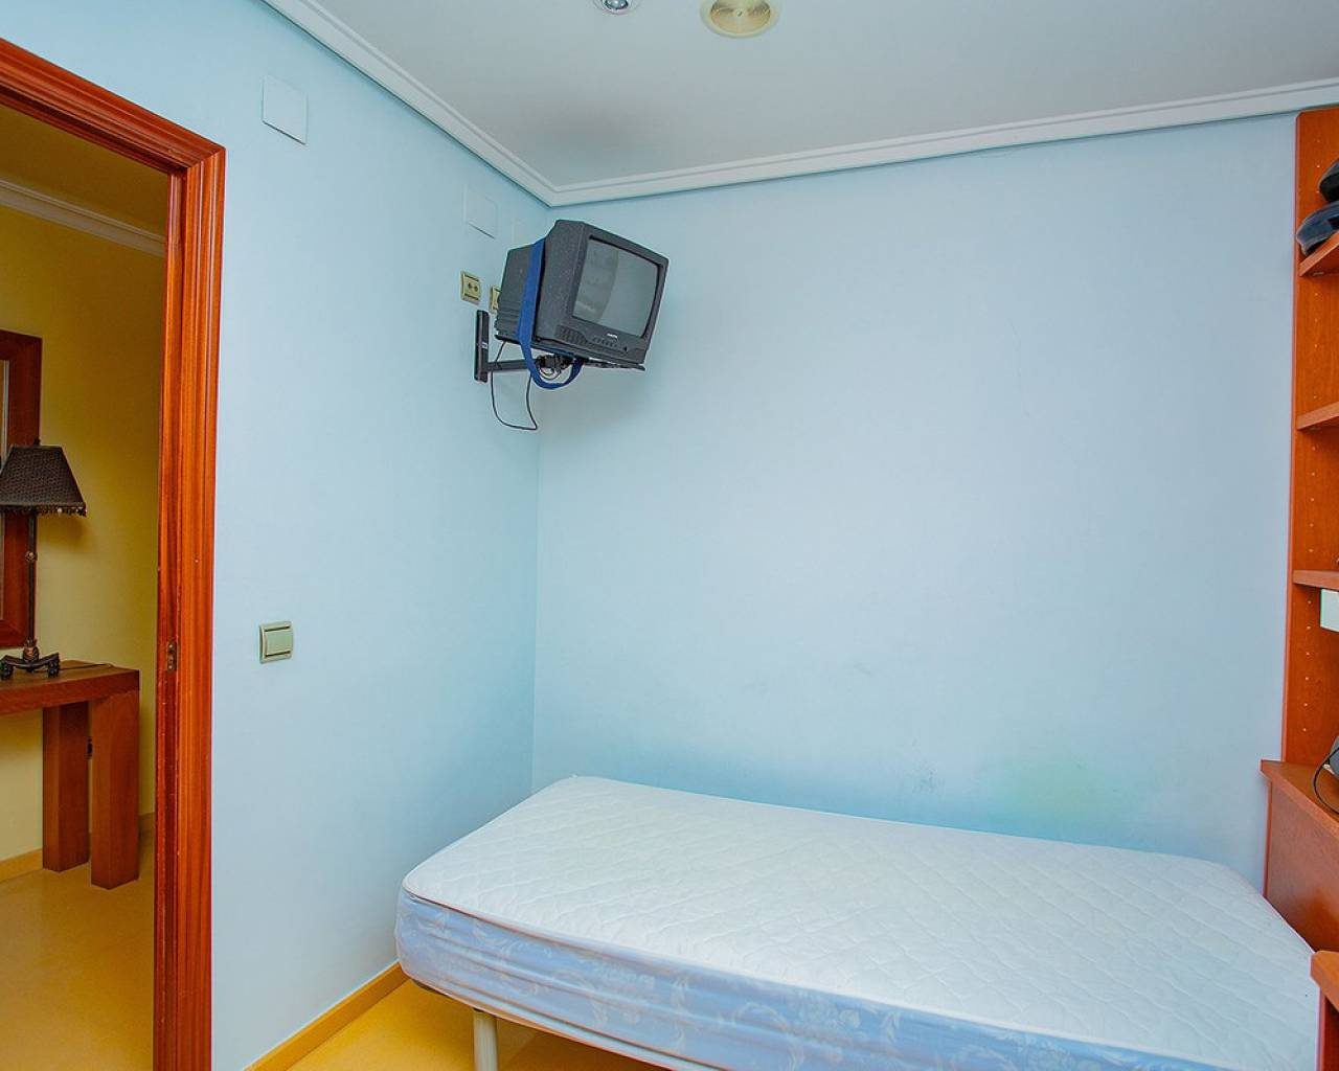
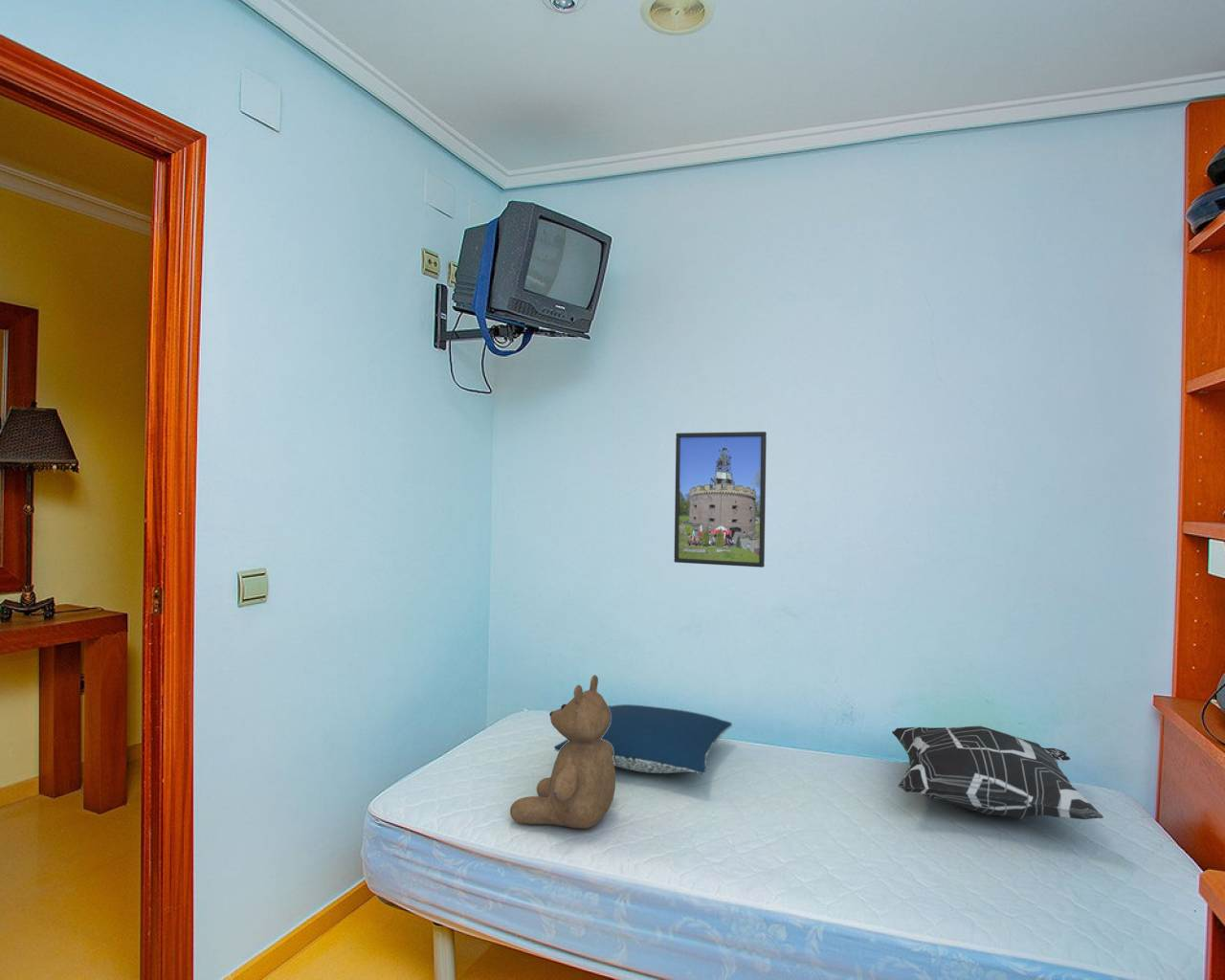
+ teddy bear (566, 747)
+ decorative pillow (987, 767)
+ pillow (648, 735)
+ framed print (719, 498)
